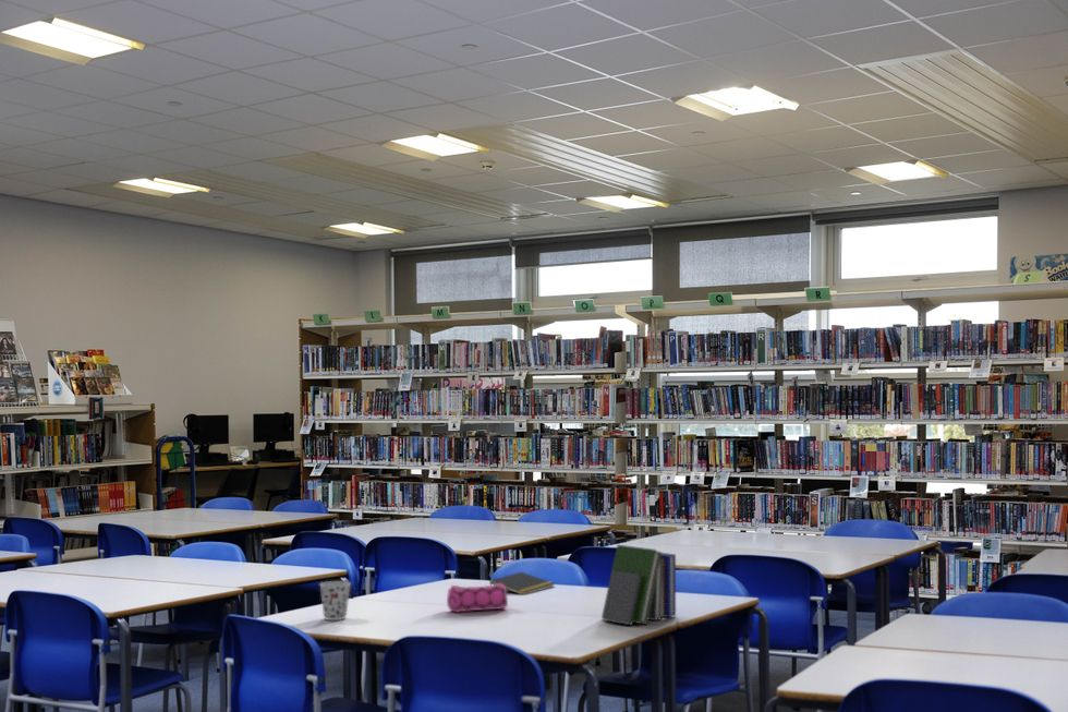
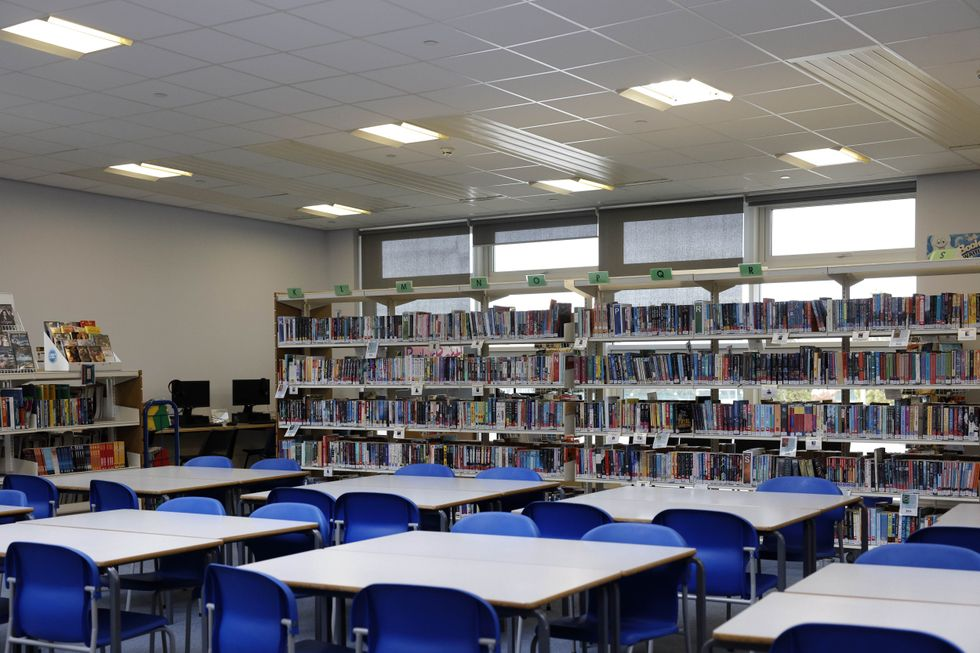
- book (636, 582)
- notepad (522, 583)
- cup (335, 601)
- pencil case (477, 596)
